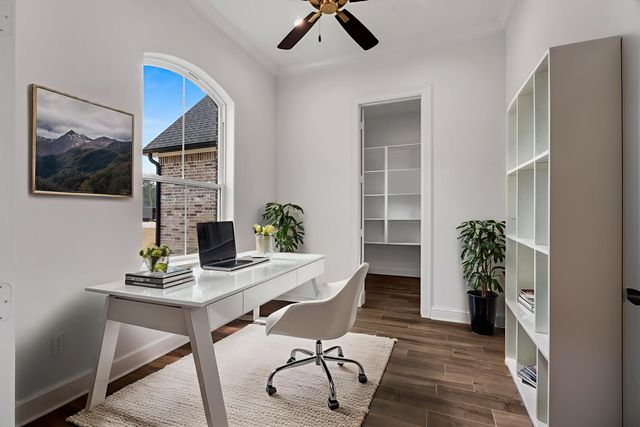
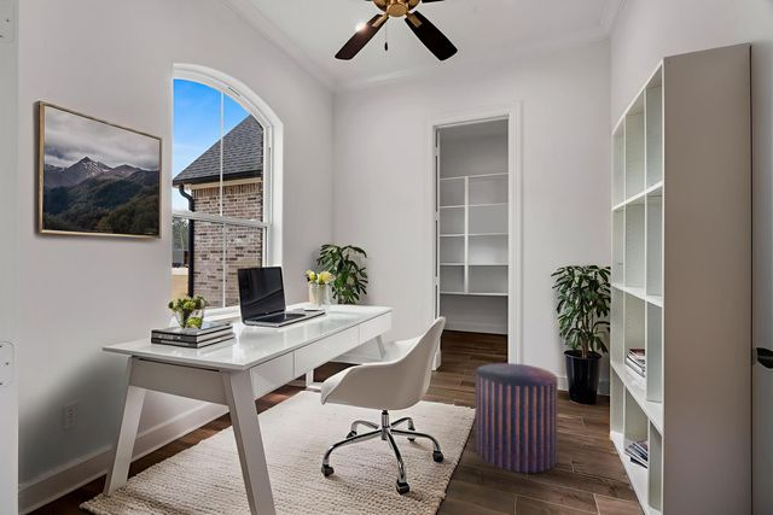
+ stool (515, 412)
